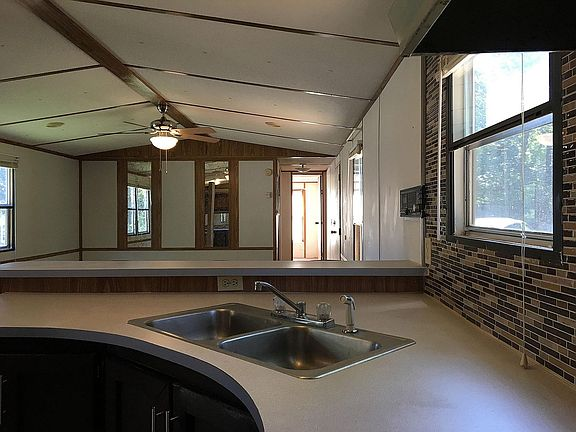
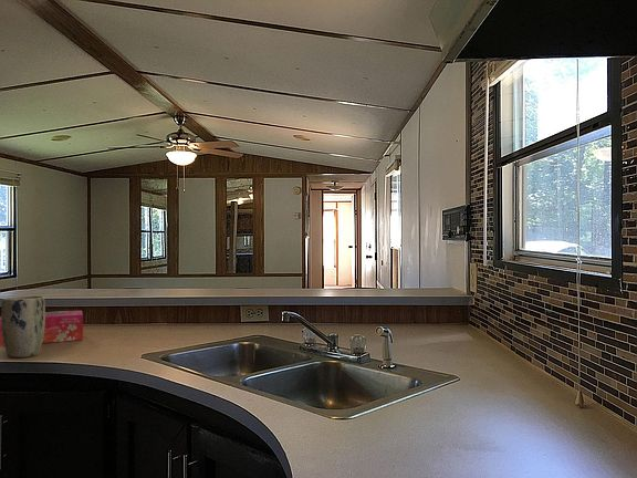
+ tissue box (44, 326)
+ plant pot (23, 325)
